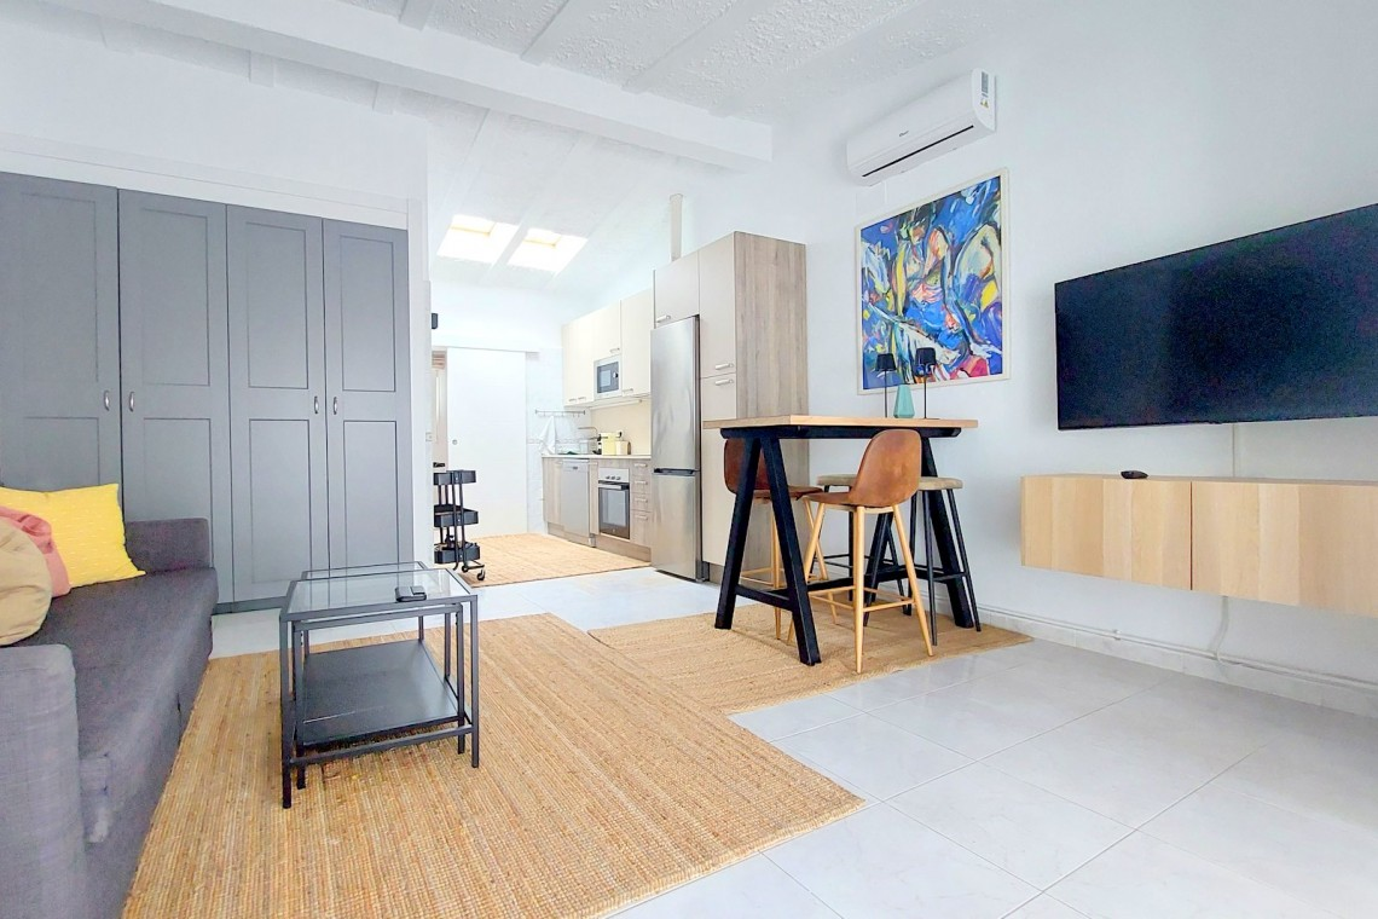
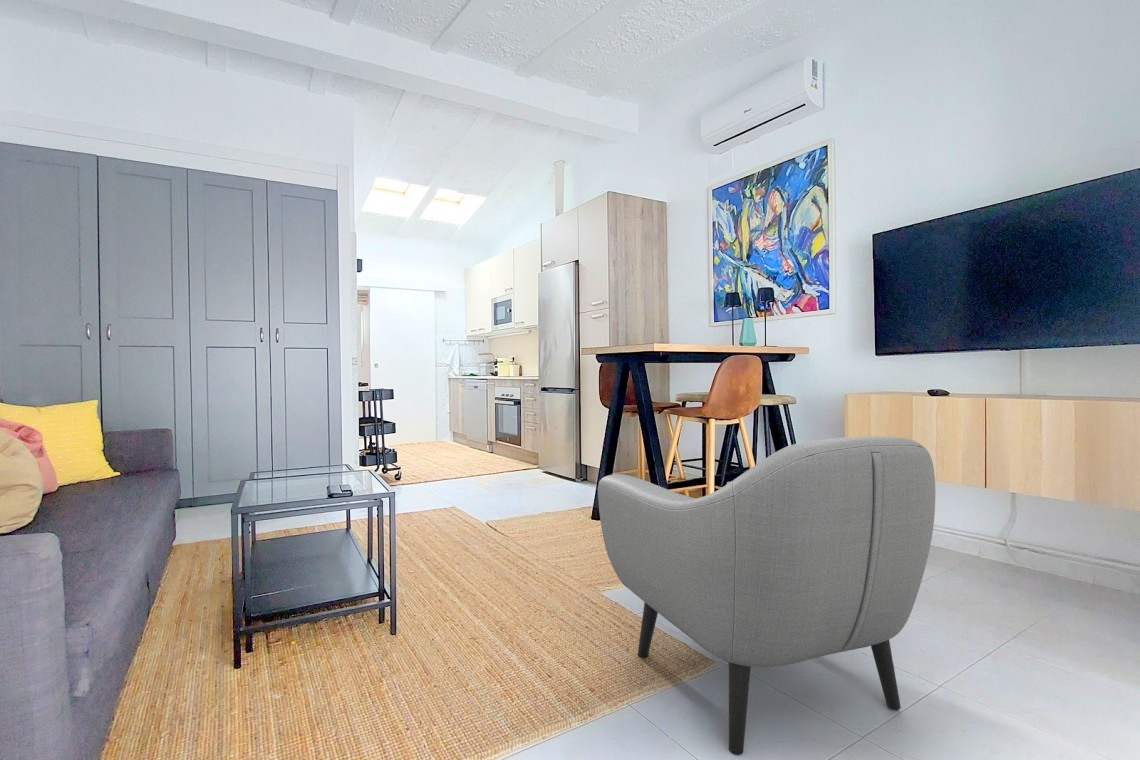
+ armchair (749, 549)
